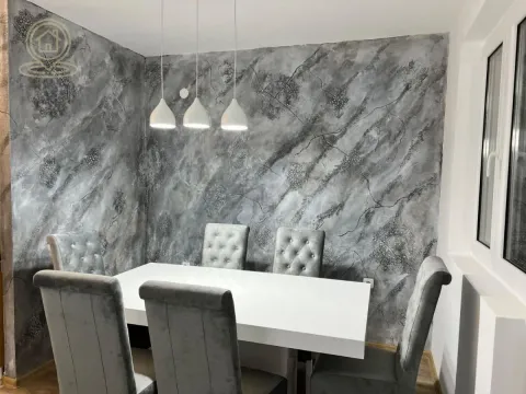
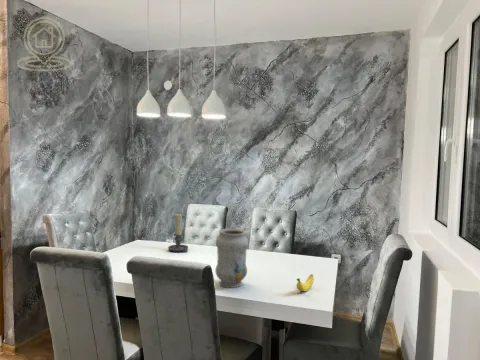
+ candle holder (179, 232)
+ banana (305, 282)
+ vase (231, 257)
